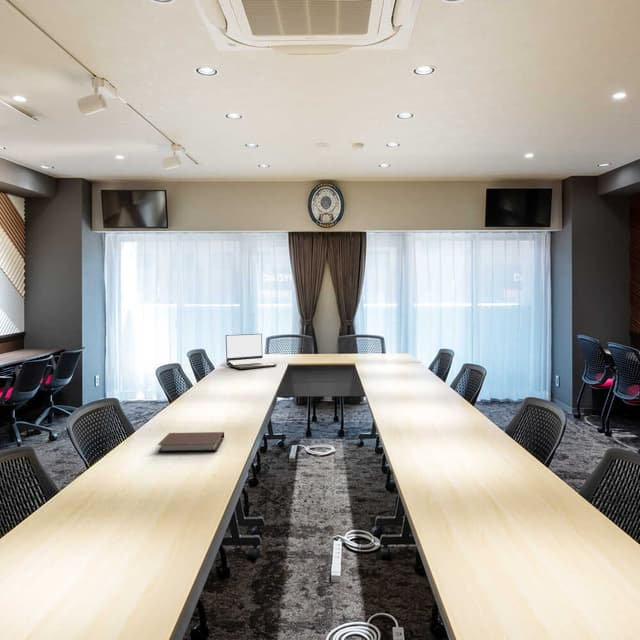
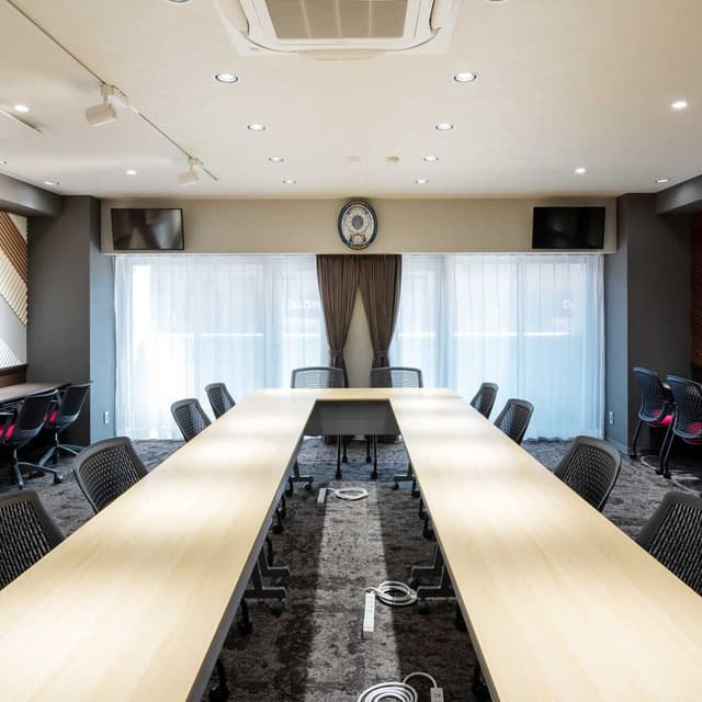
- notebook (192, 441)
- laptop (251, 350)
